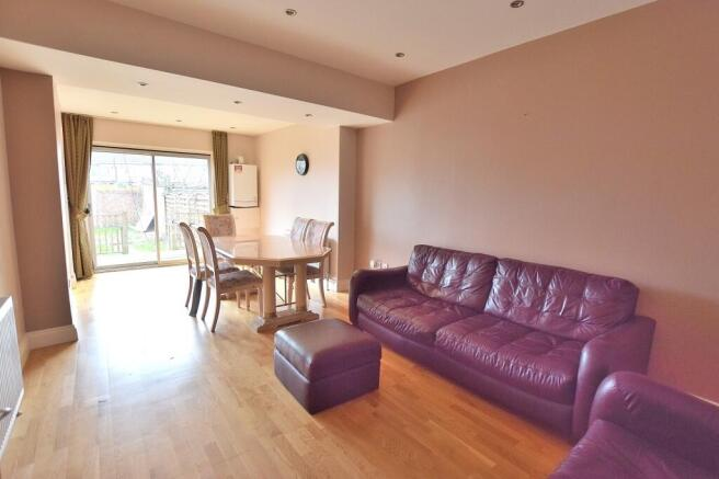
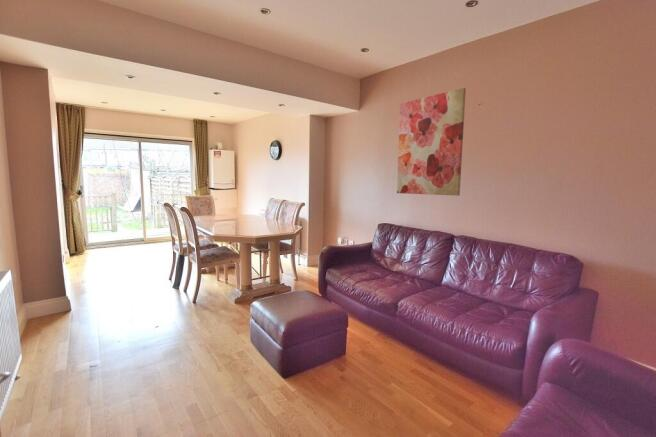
+ wall art (427, 146)
